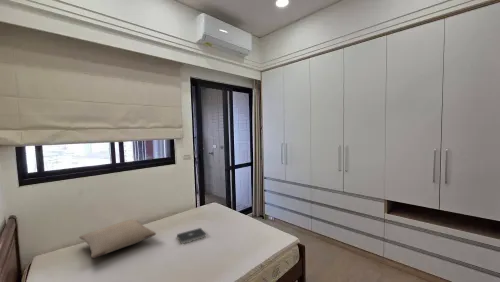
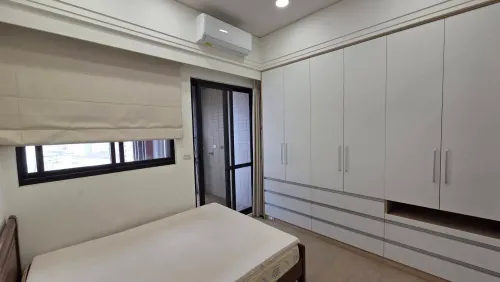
- book (191, 235)
- pillow (118, 235)
